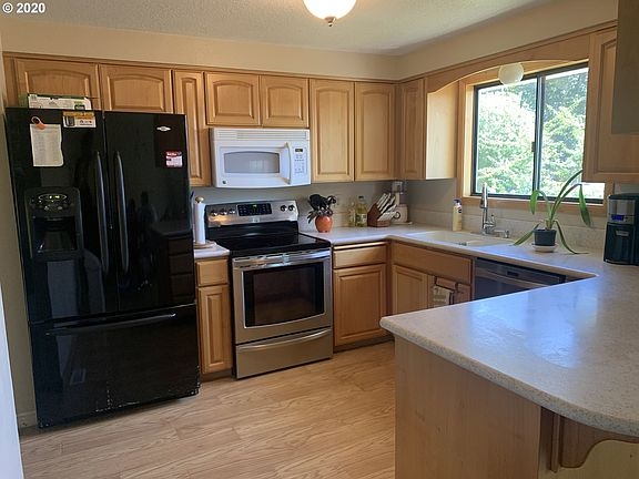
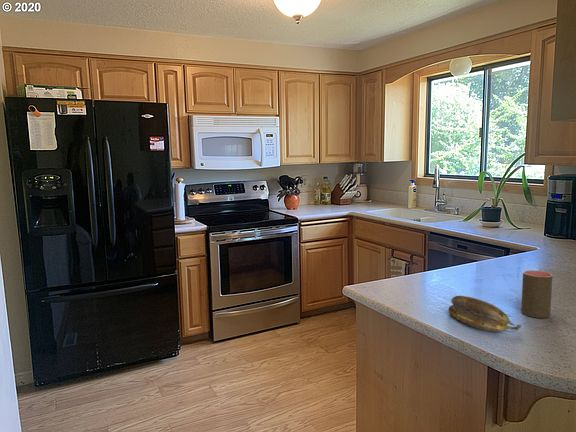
+ banana (481, 311)
+ cup (536, 293)
